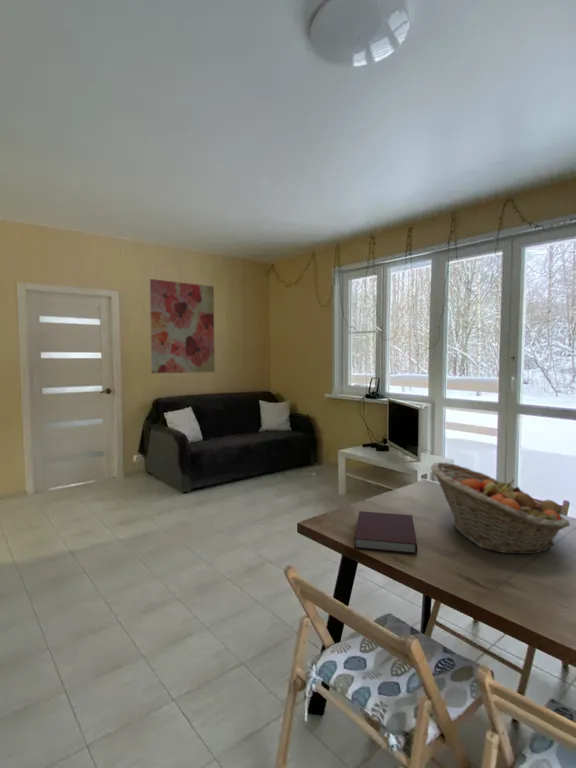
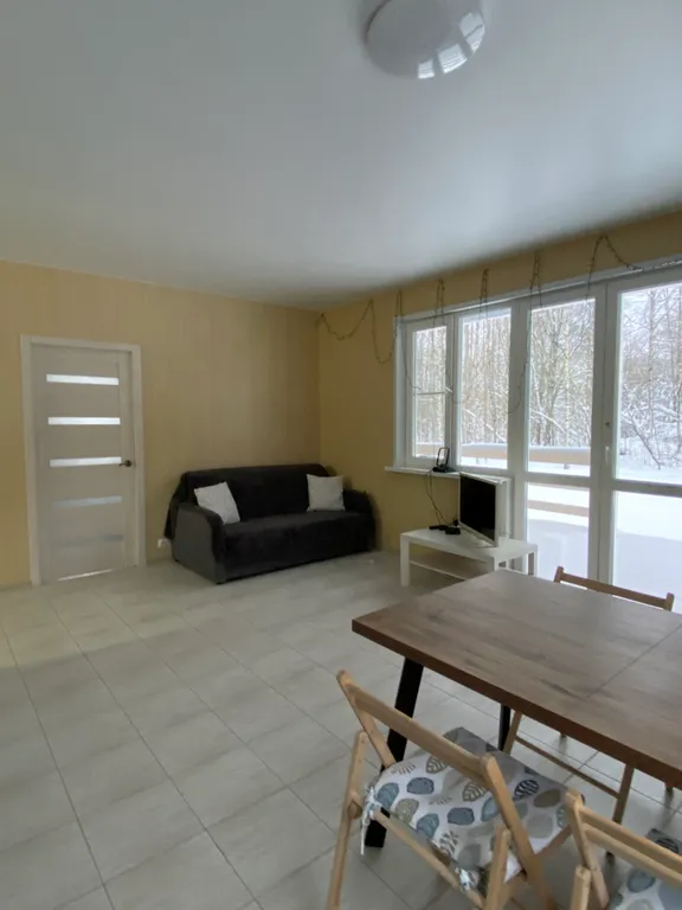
- fruit basket (493, 502)
- notebook (385, 530)
- wall art (183, 328)
